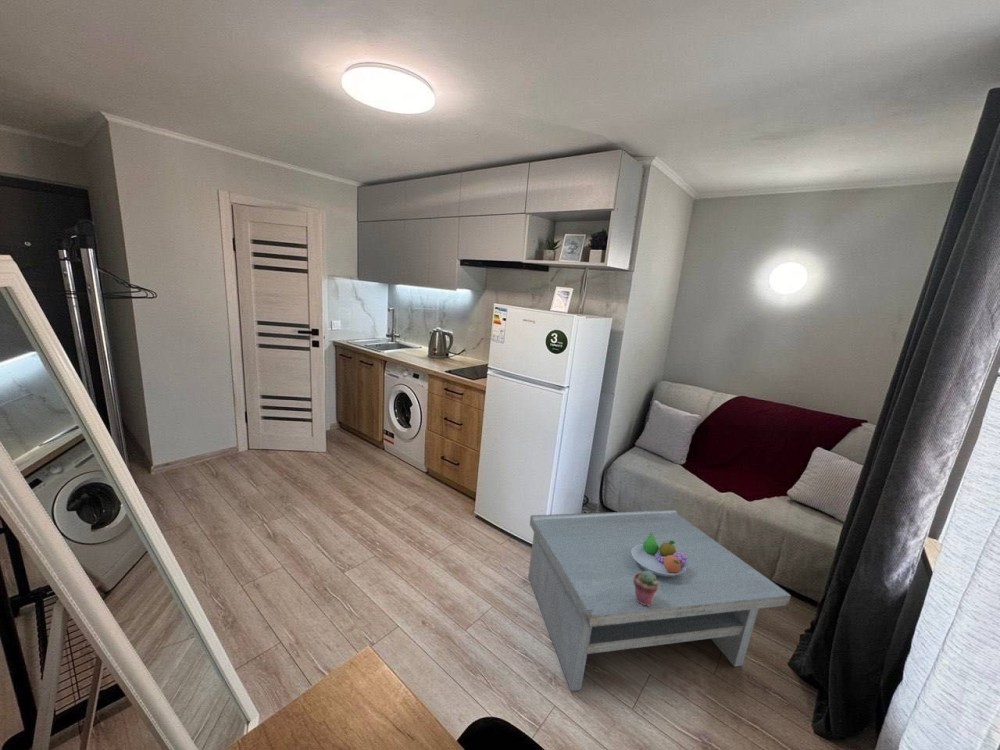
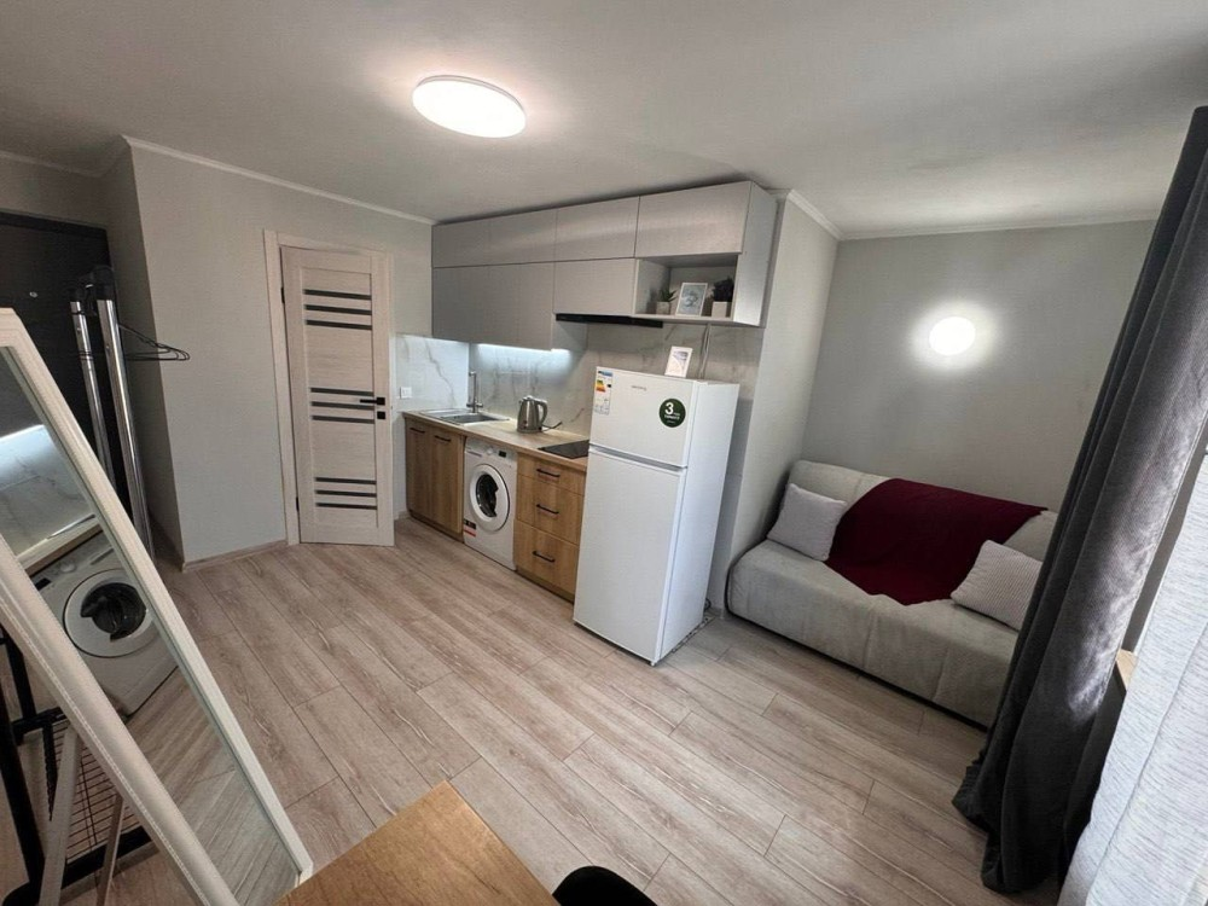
- potted succulent (645, 592)
- fruit bowl (659, 555)
- coffee table (633, 583)
